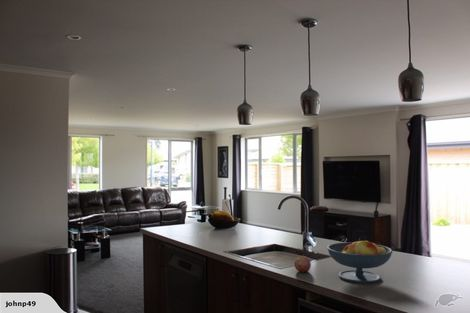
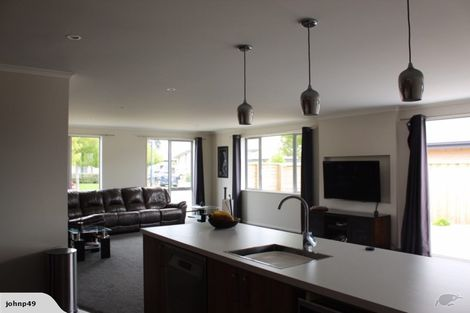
- fruit bowl (359, 257)
- apple (302, 263)
